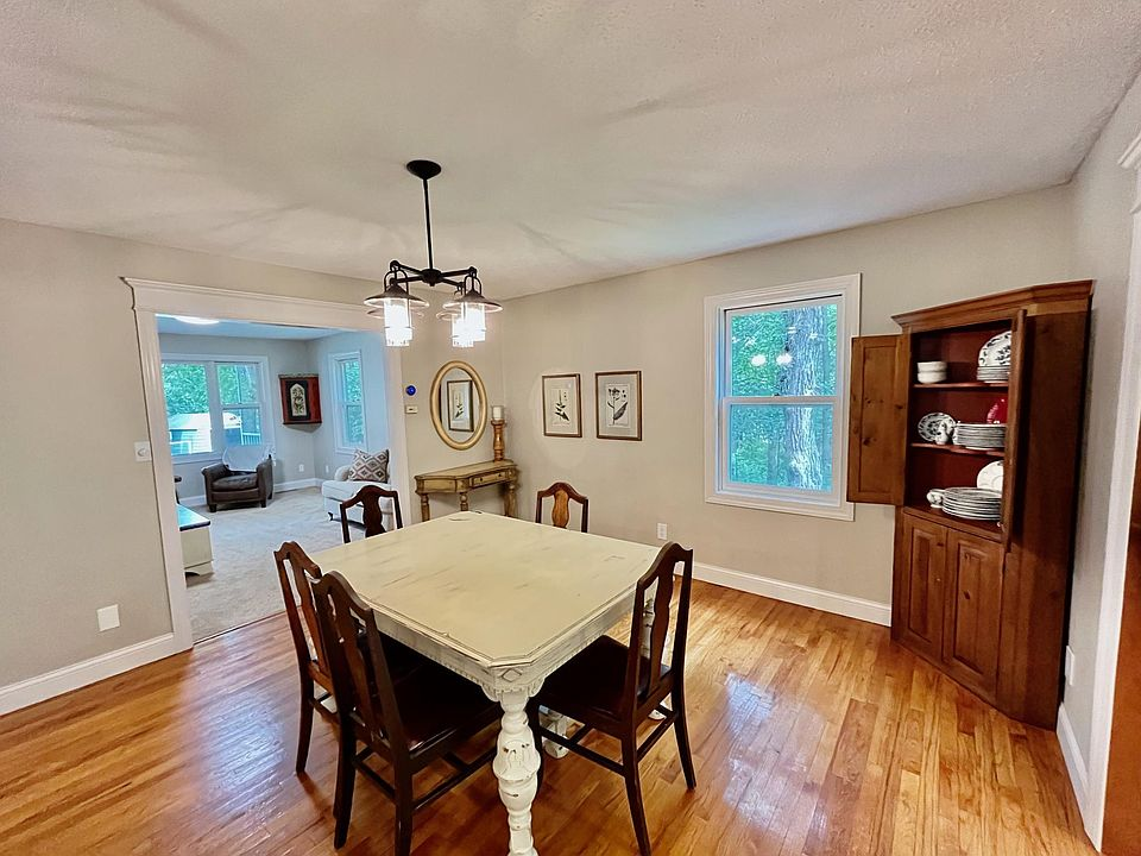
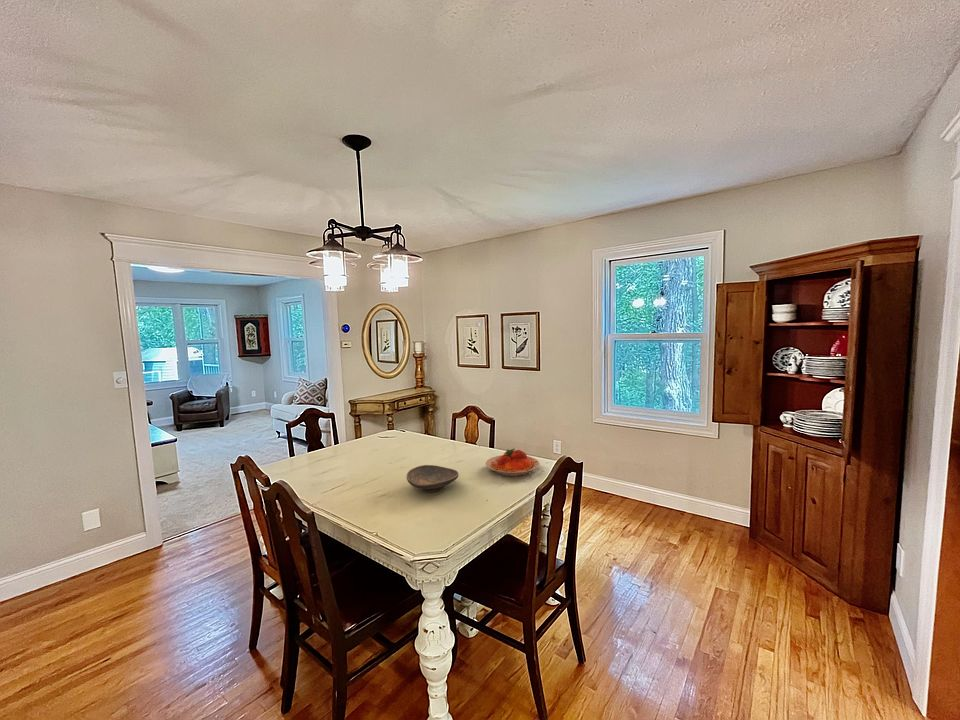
+ decorative bowl (433, 479)
+ plate (512, 459)
